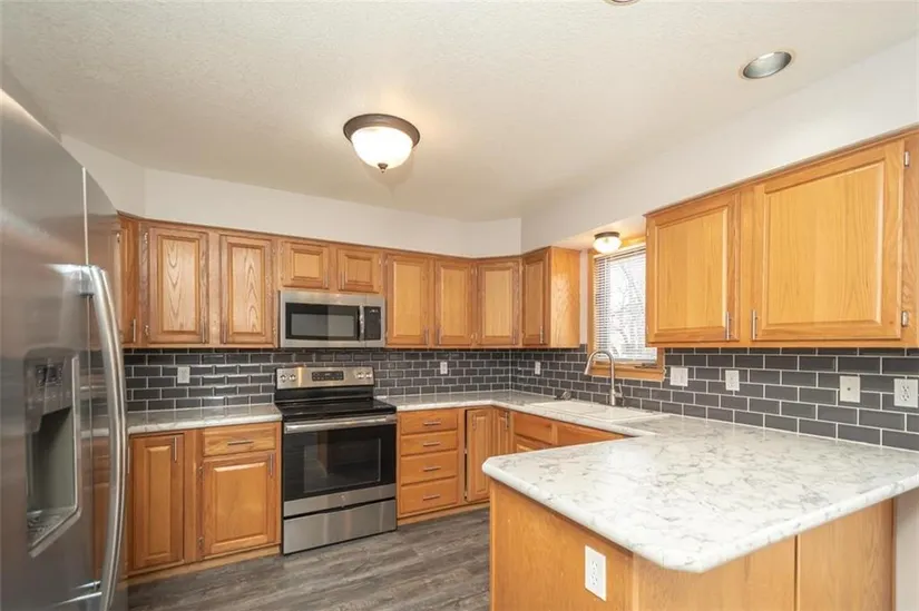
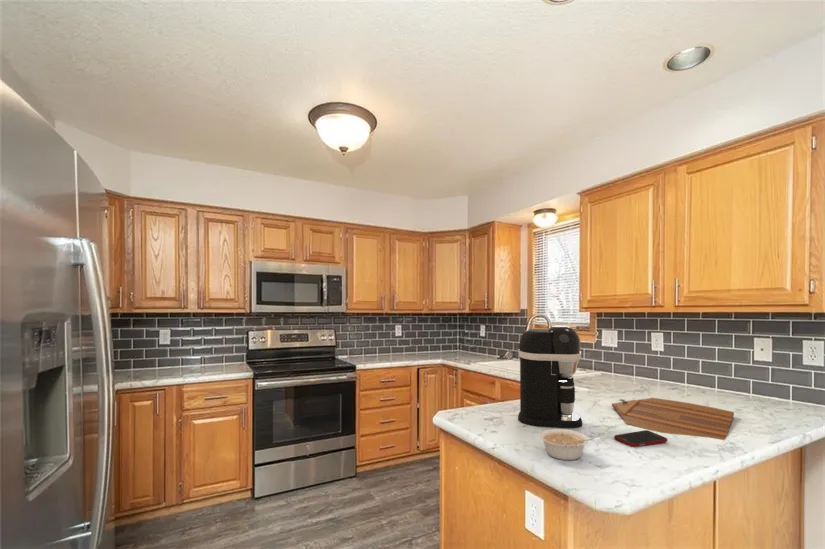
+ cutting board (665, 413)
+ cell phone (640, 438)
+ legume (565, 443)
+ coffee maker (549, 373)
